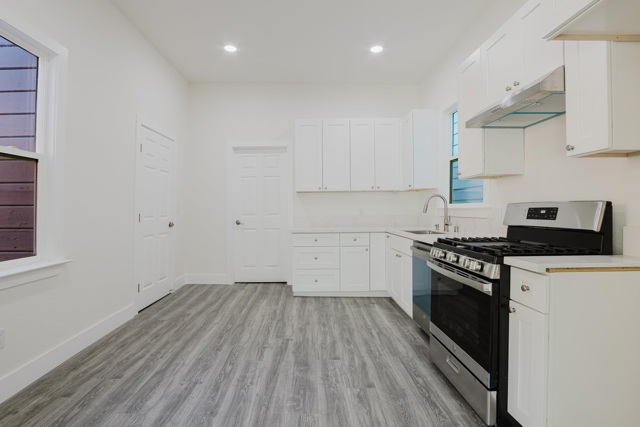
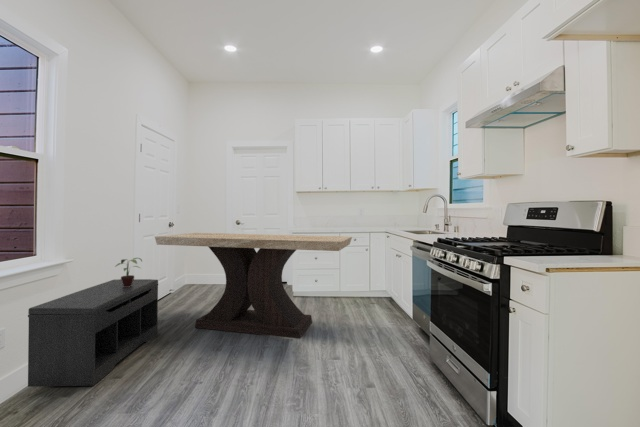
+ table (255, 280)
+ potted plant (128, 272)
+ bench (104, 322)
